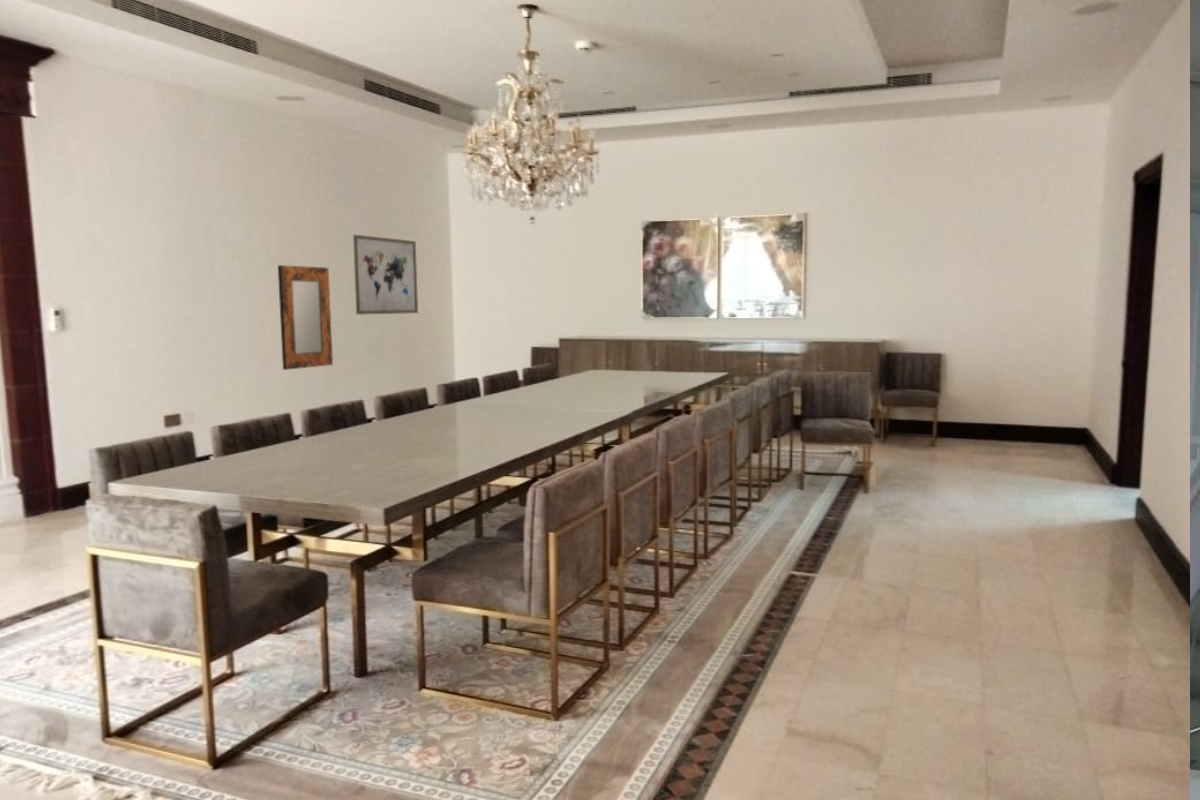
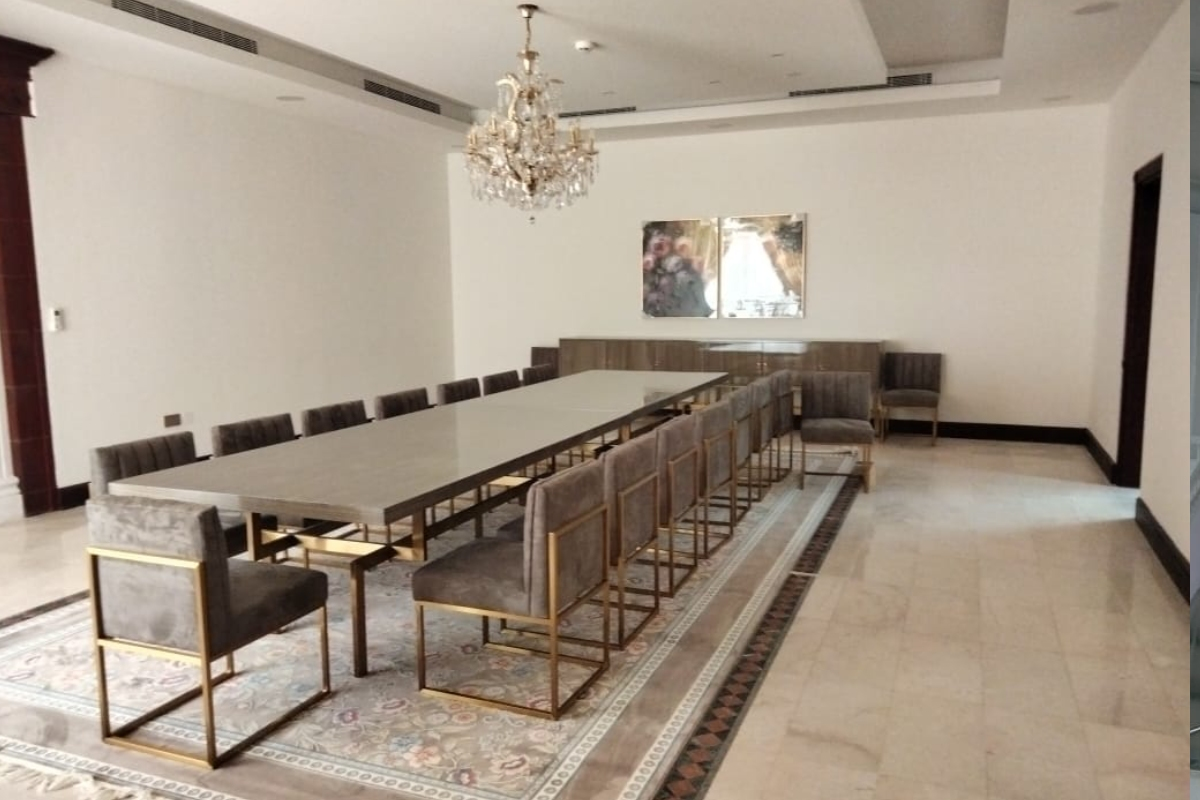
- wall art (387, 276)
- home mirror (306, 317)
